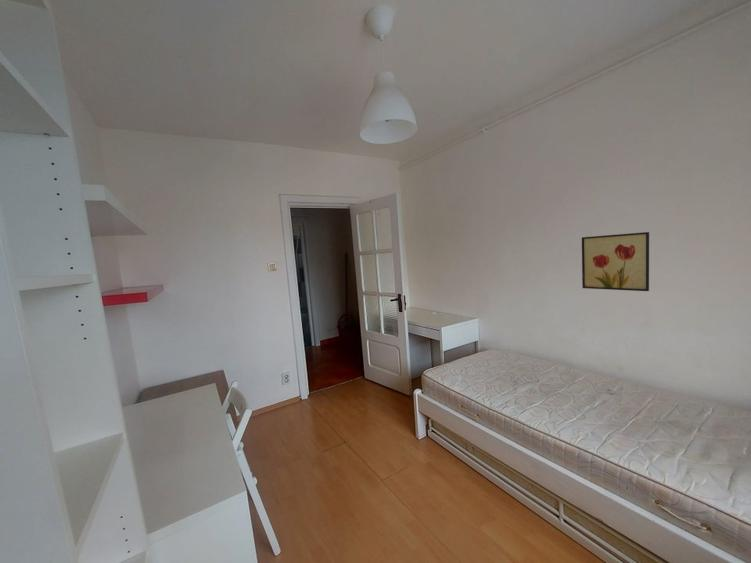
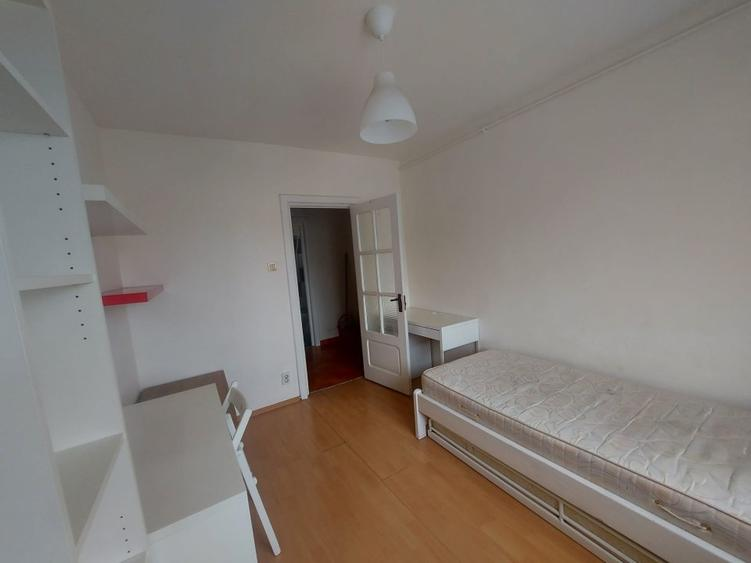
- wall art (613, 262)
